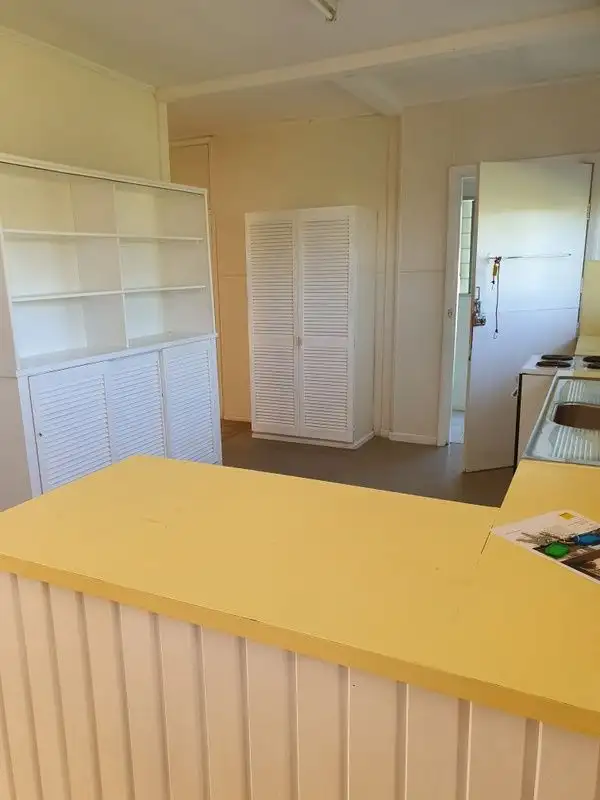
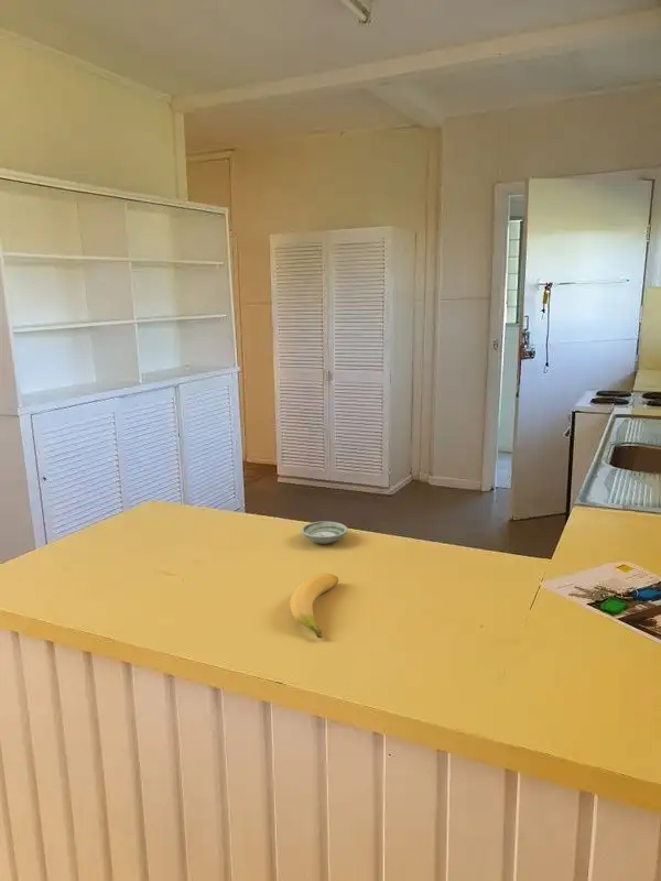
+ saucer (324, 533)
+ banana (317, 596)
